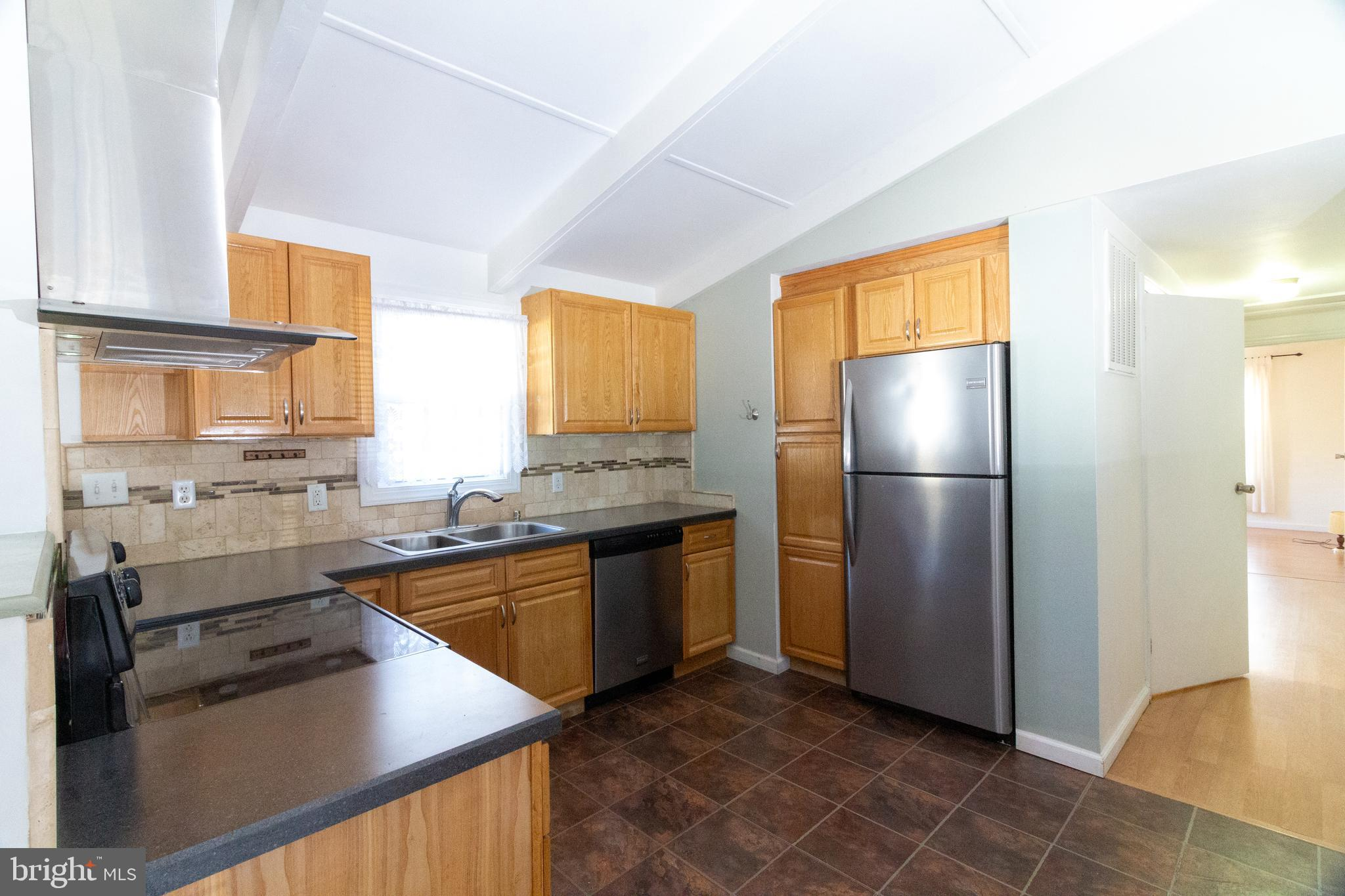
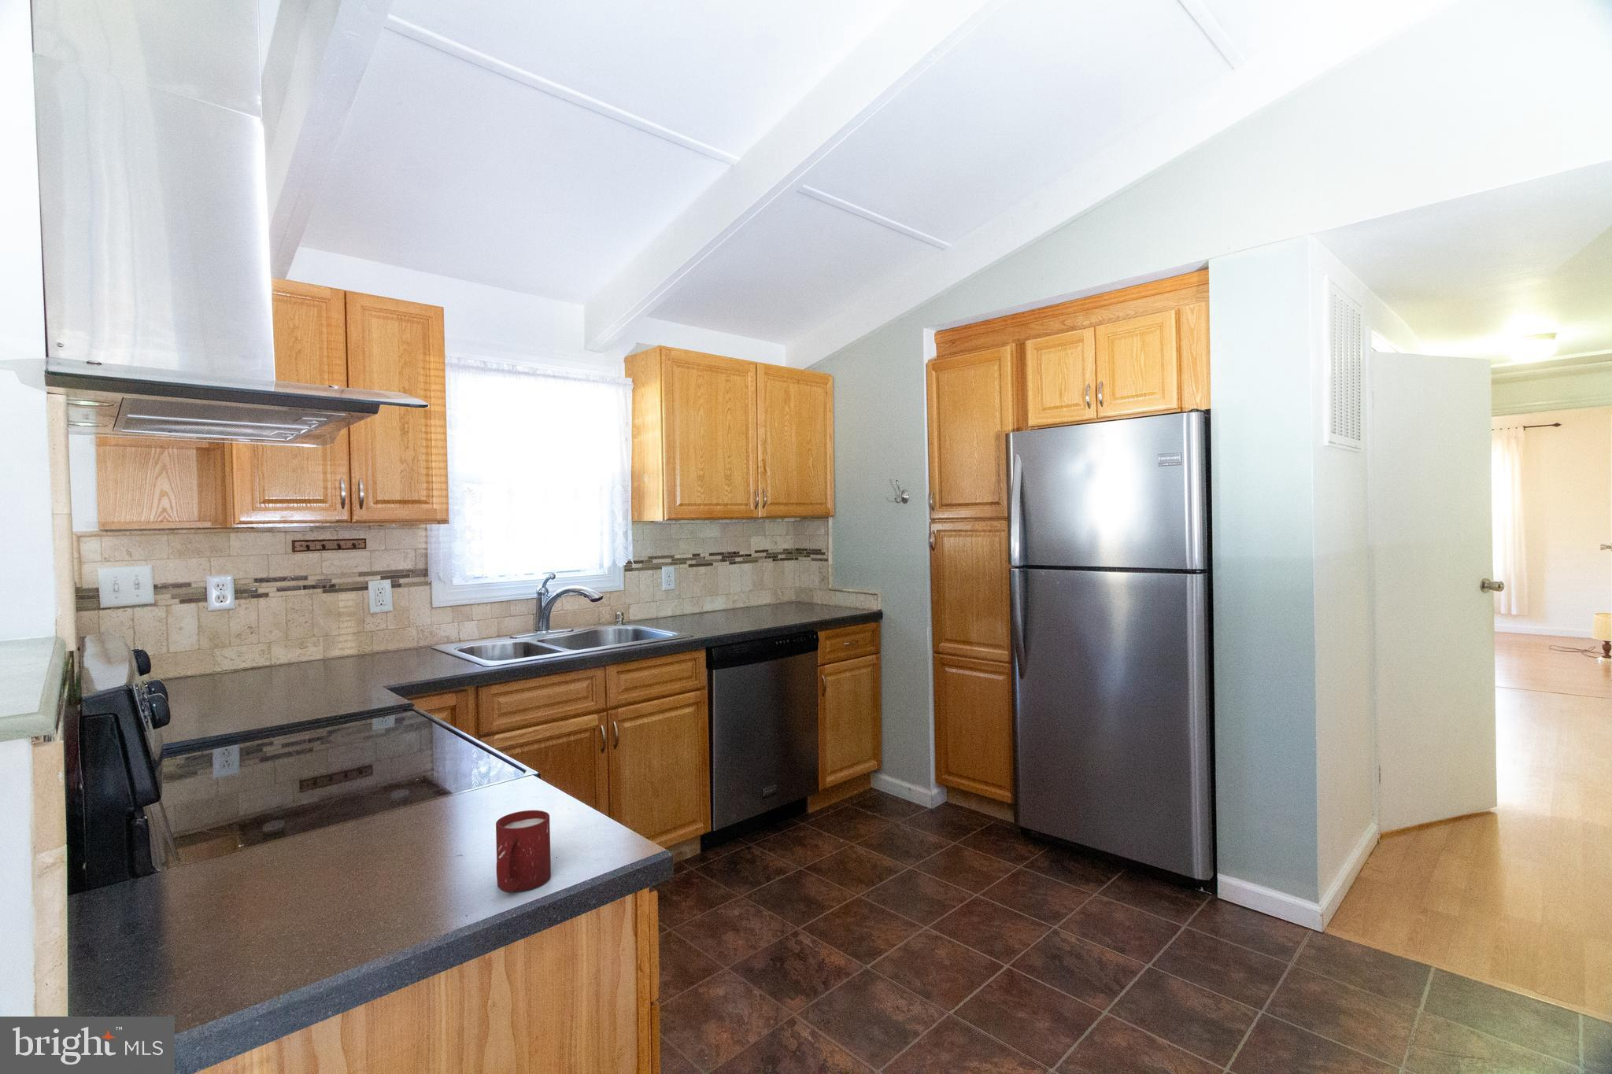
+ cup (518, 853)
